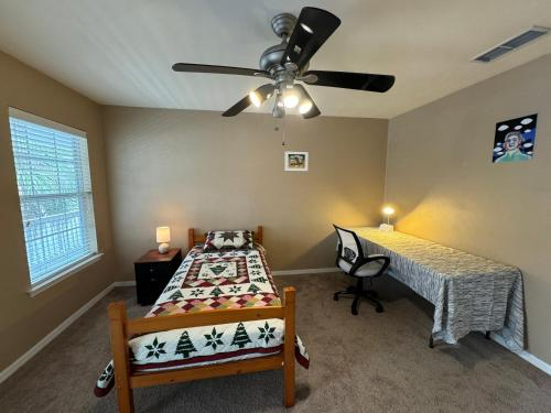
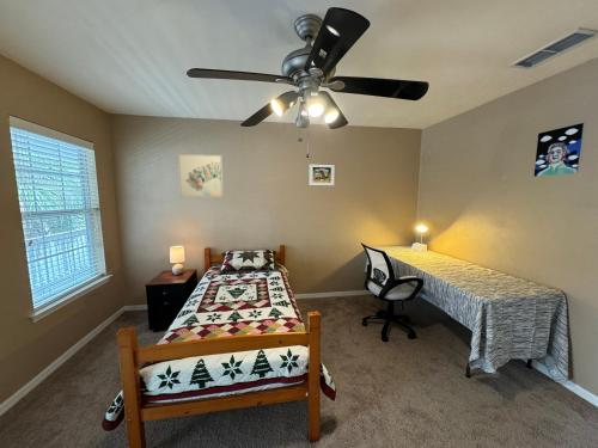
+ wall art (201, 176)
